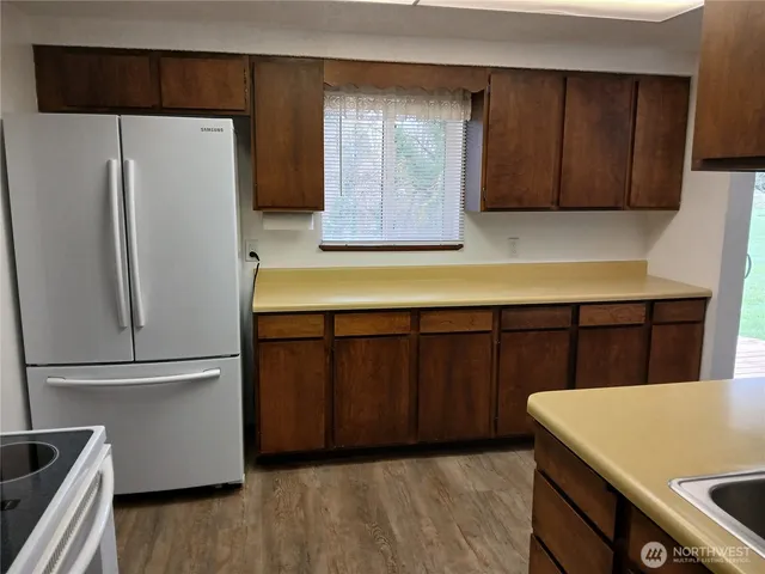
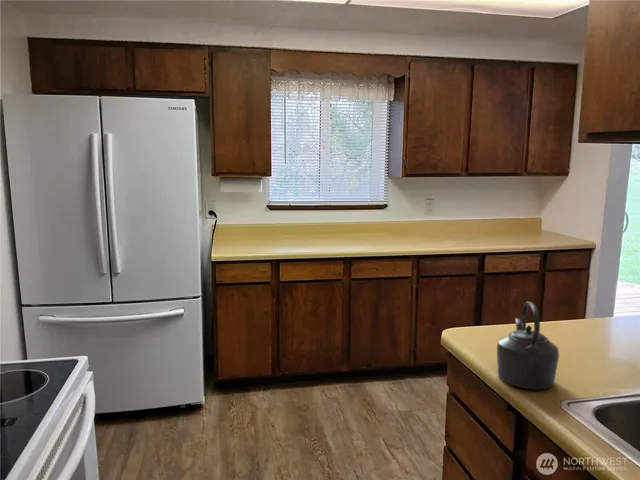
+ kettle (525, 336)
